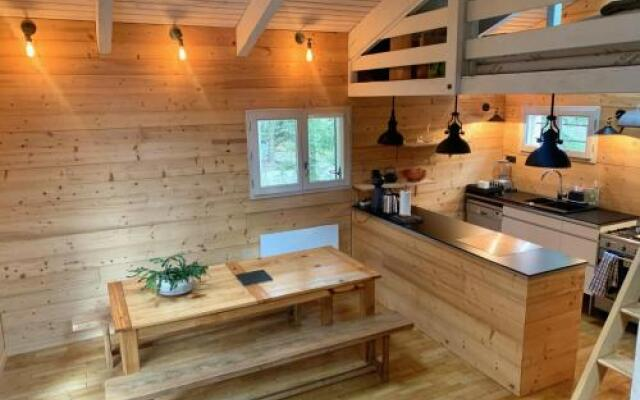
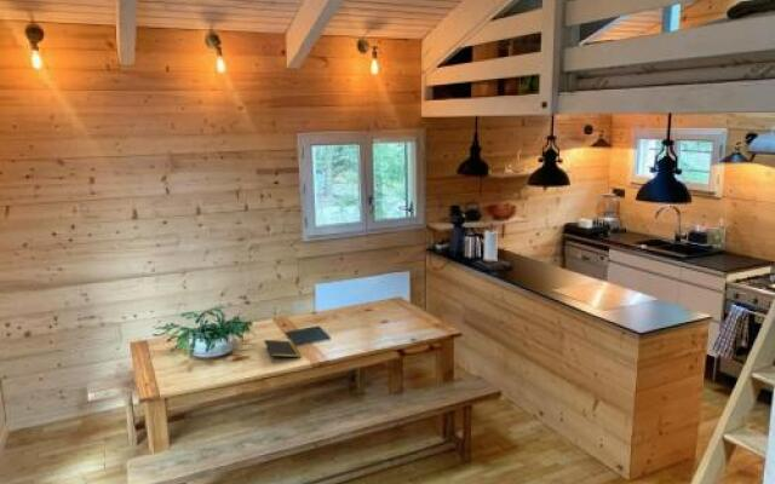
+ notepad (282, 347)
